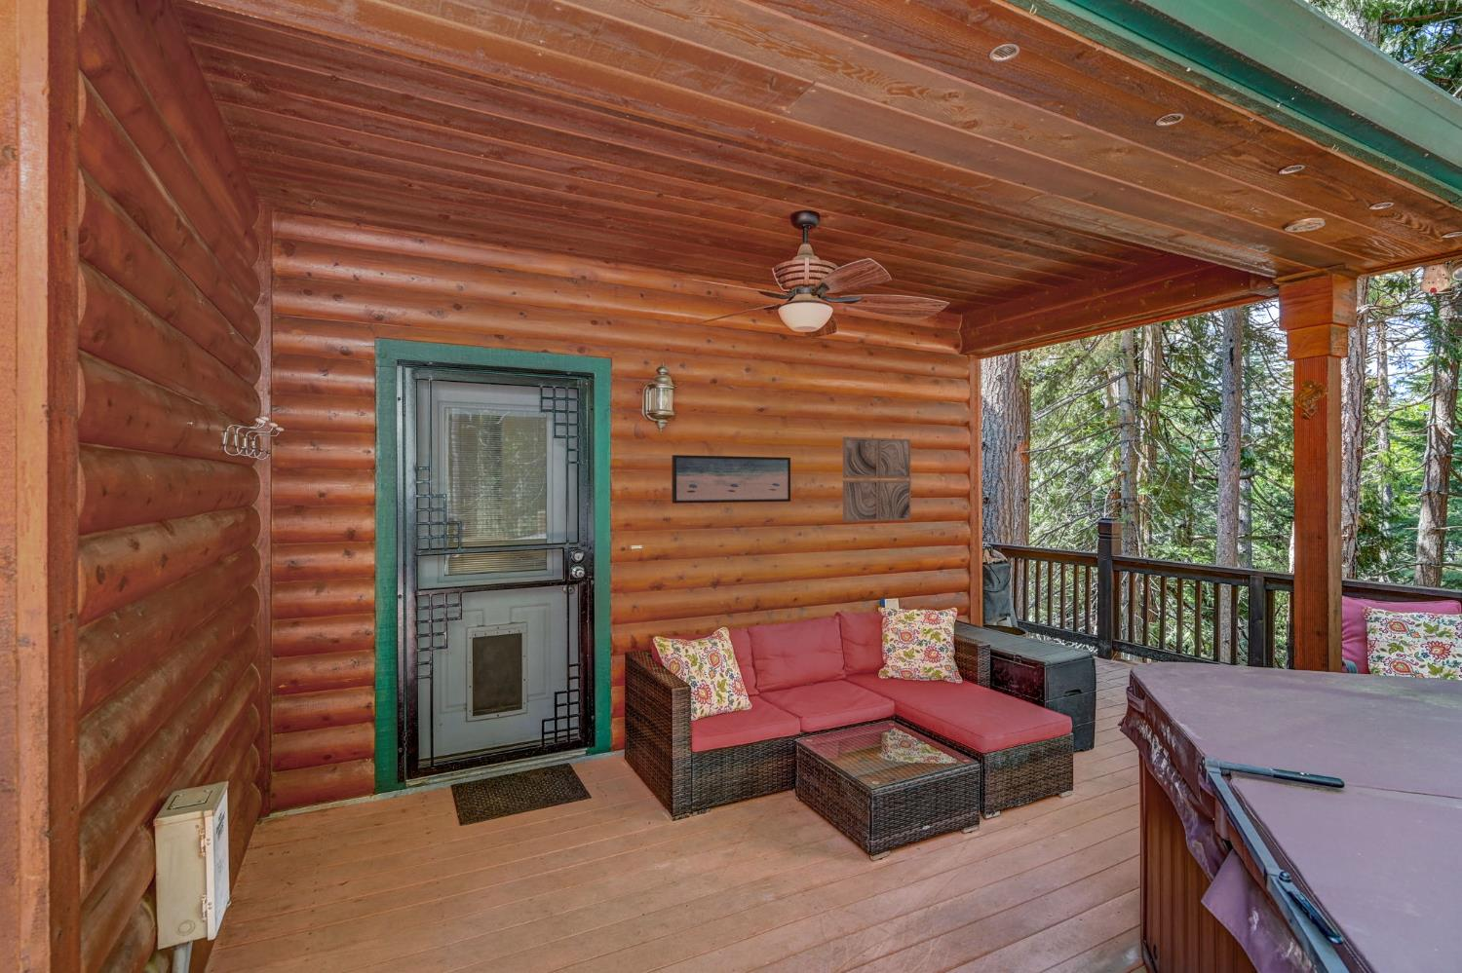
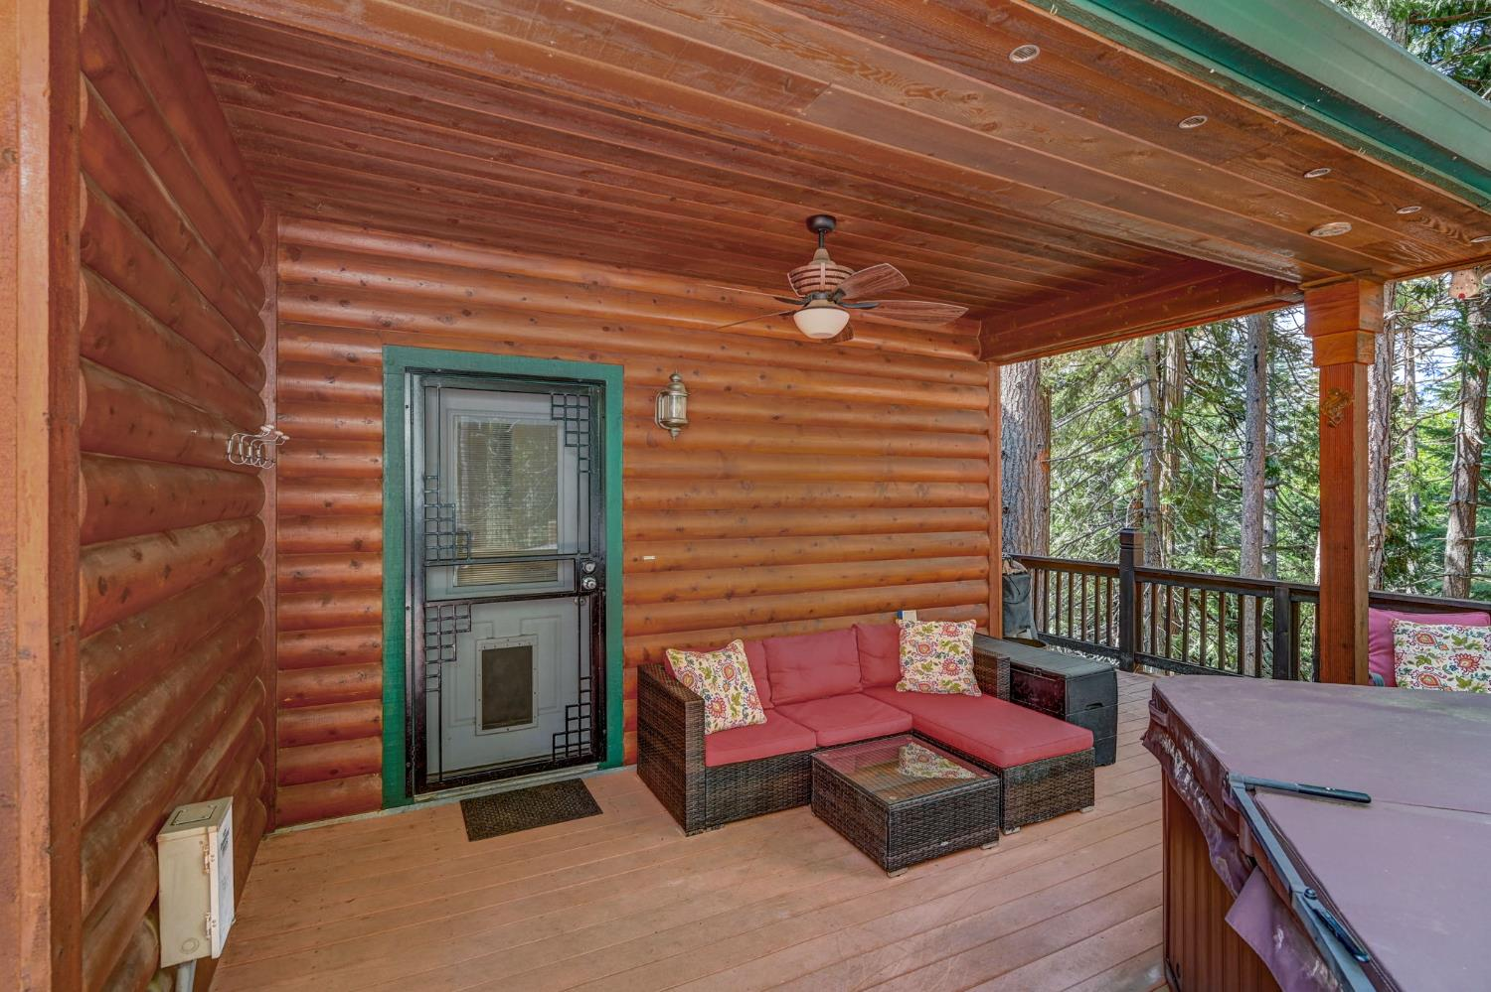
- wall art (733, 479)
- wall art (878, 480)
